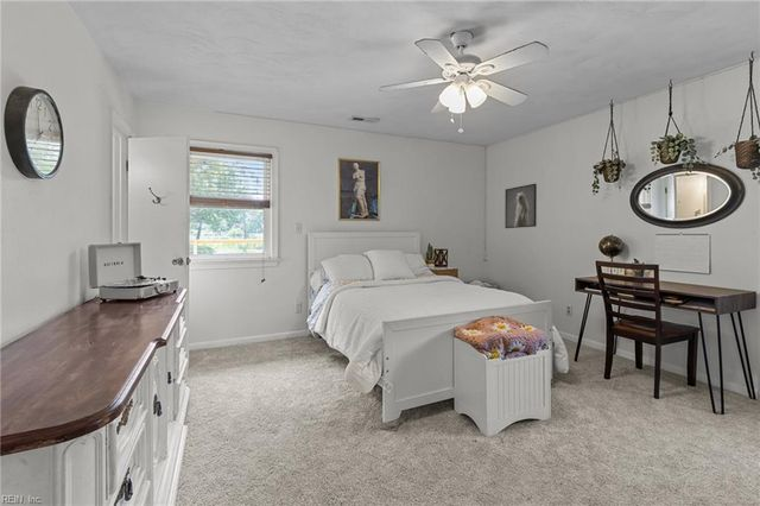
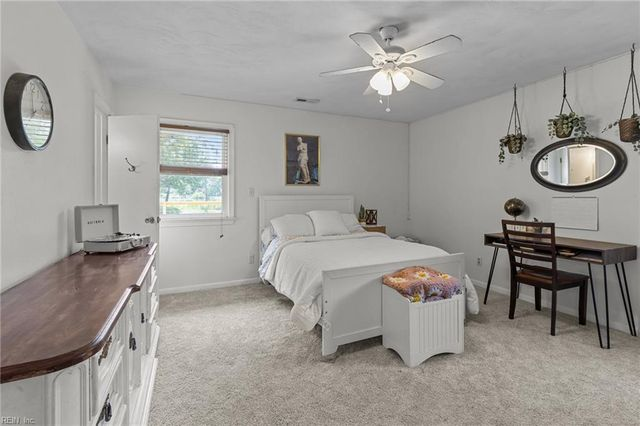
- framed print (519, 207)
